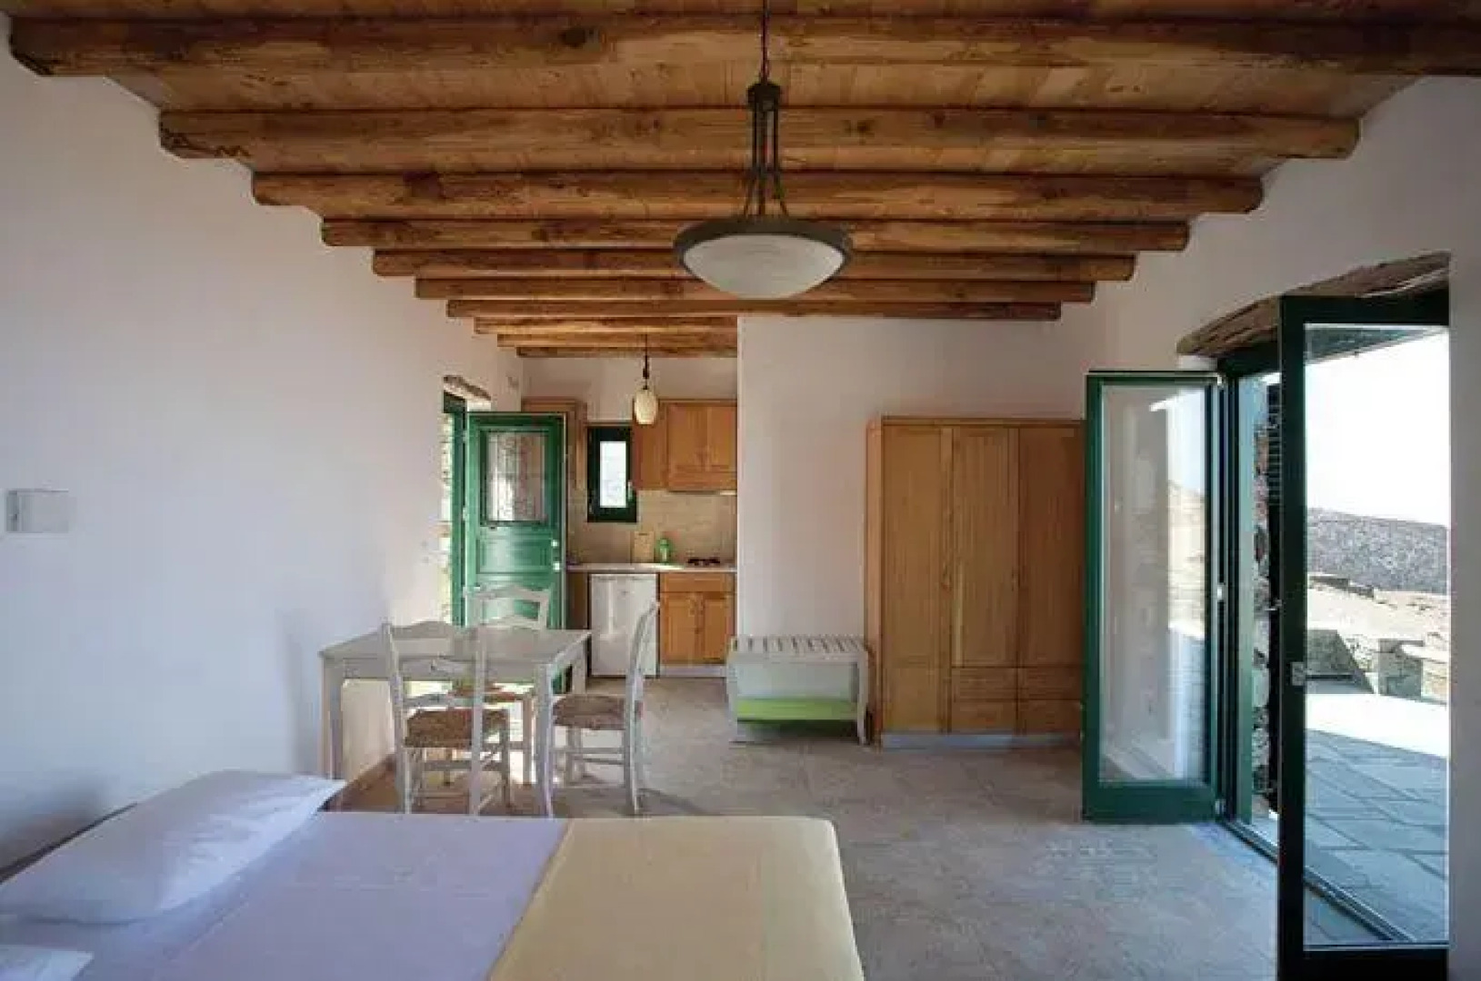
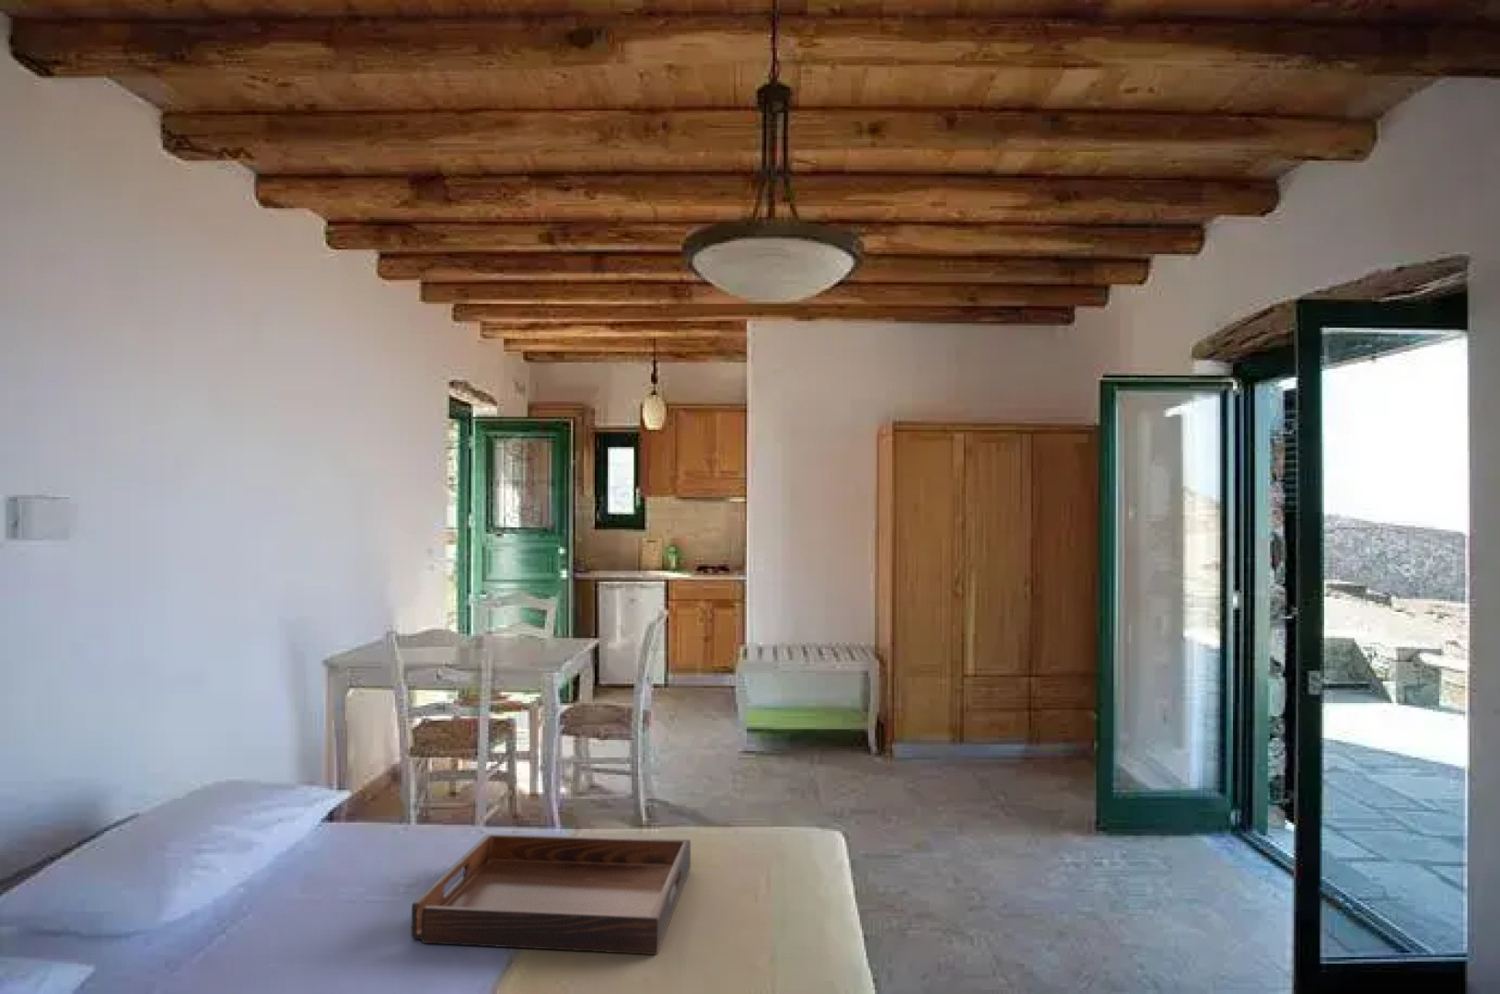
+ serving tray (561, 885)
